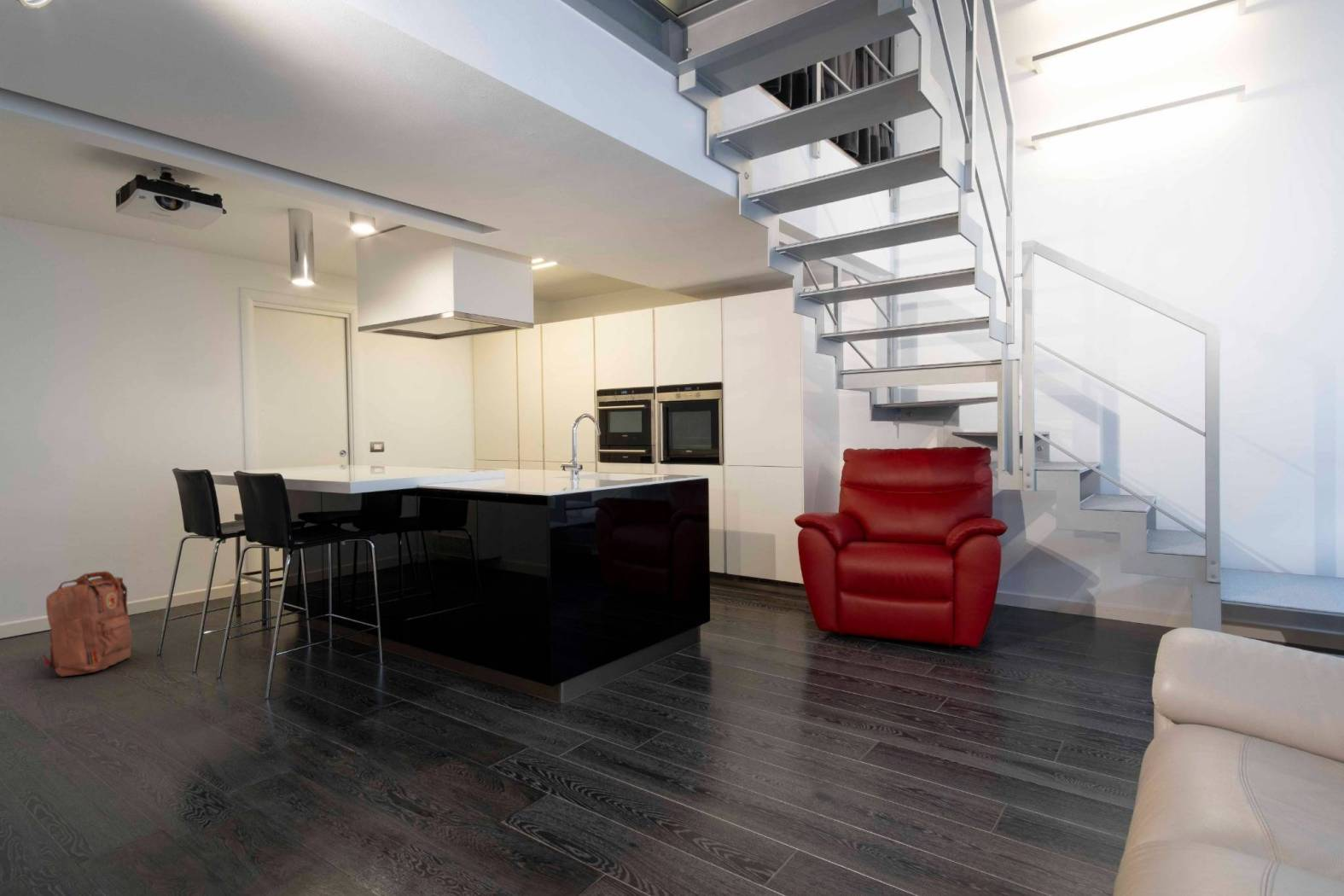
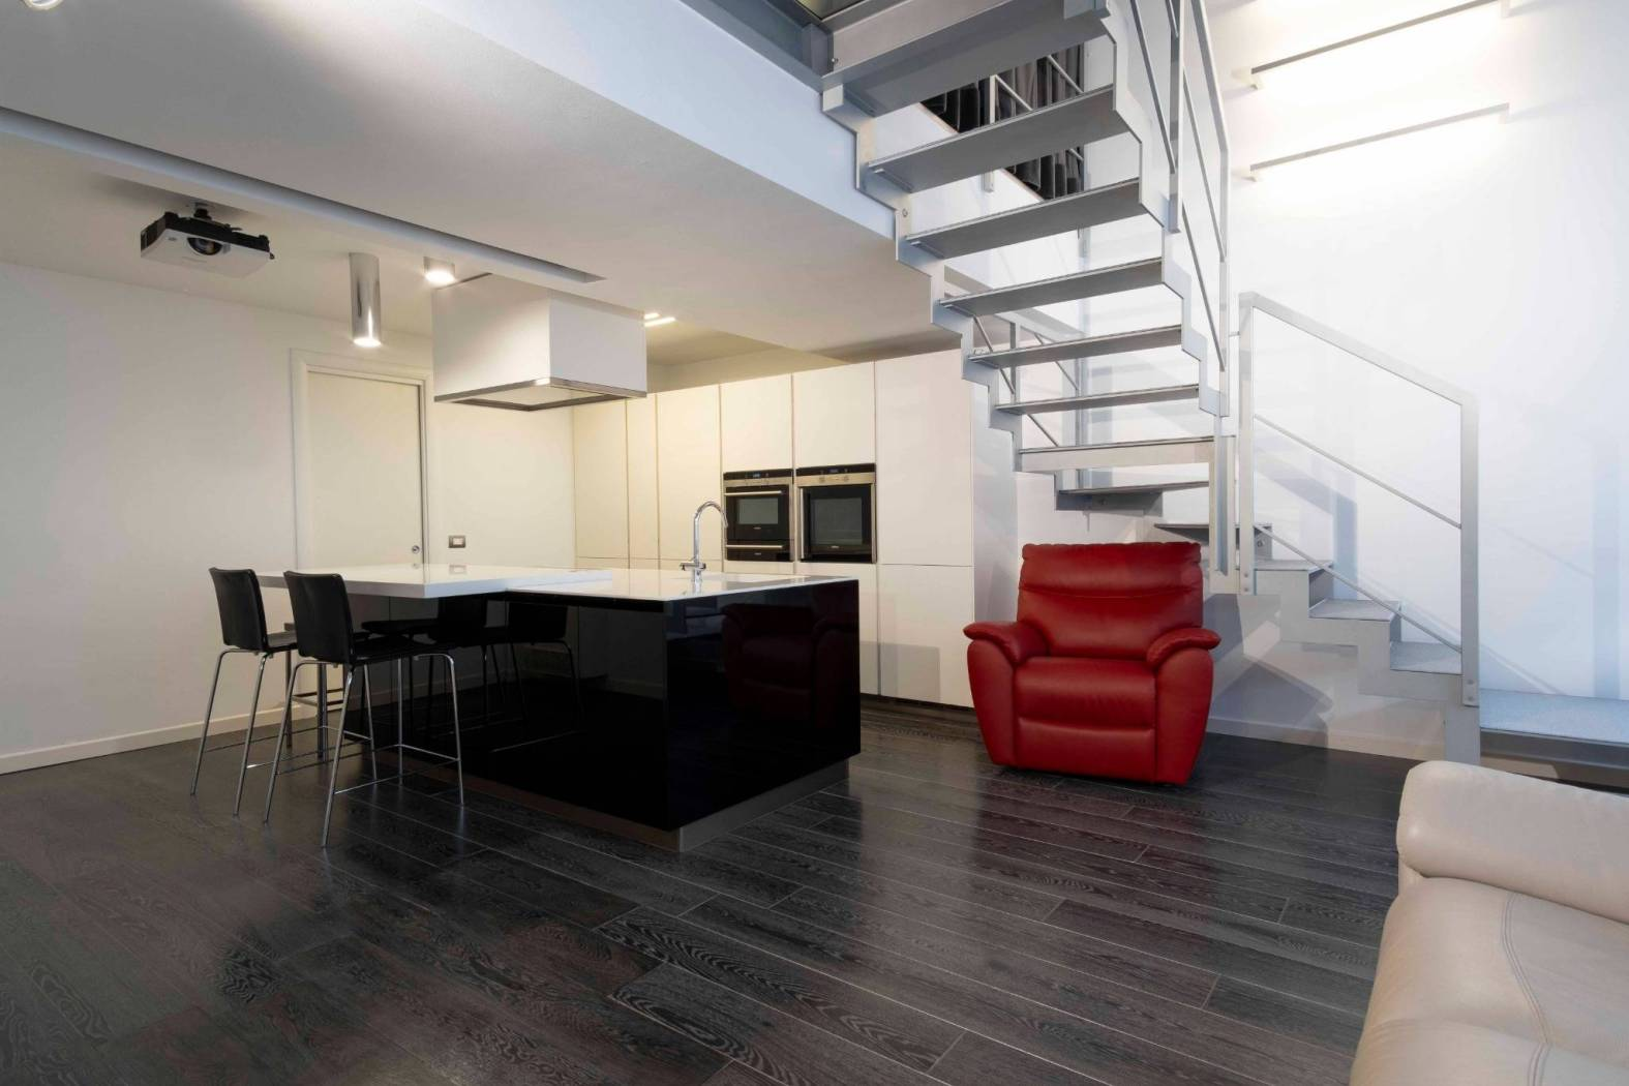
- backpack (86, 620)
